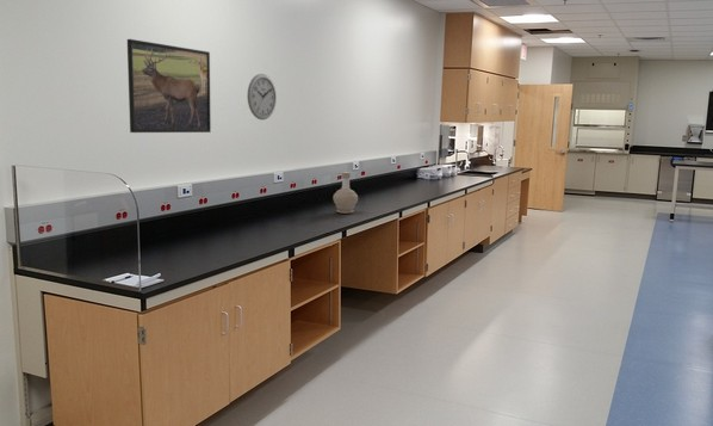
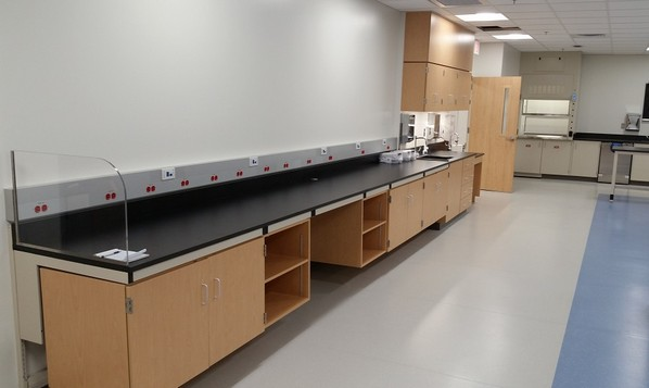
- wall clock (262, 97)
- bottle (345, 192)
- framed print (172, 89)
